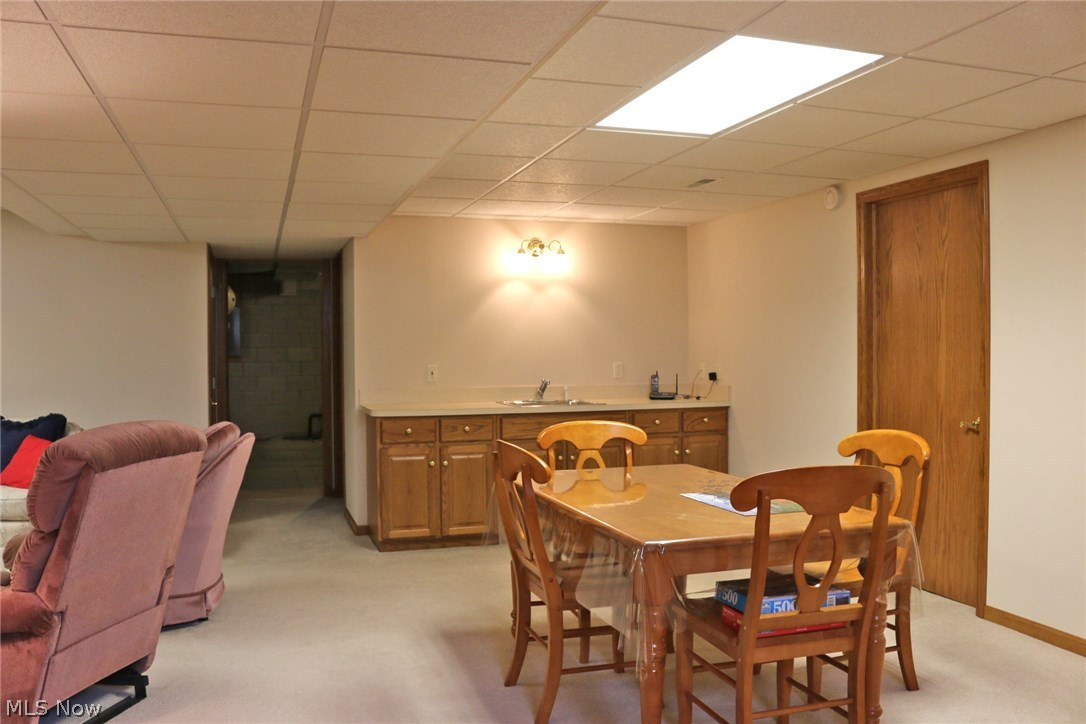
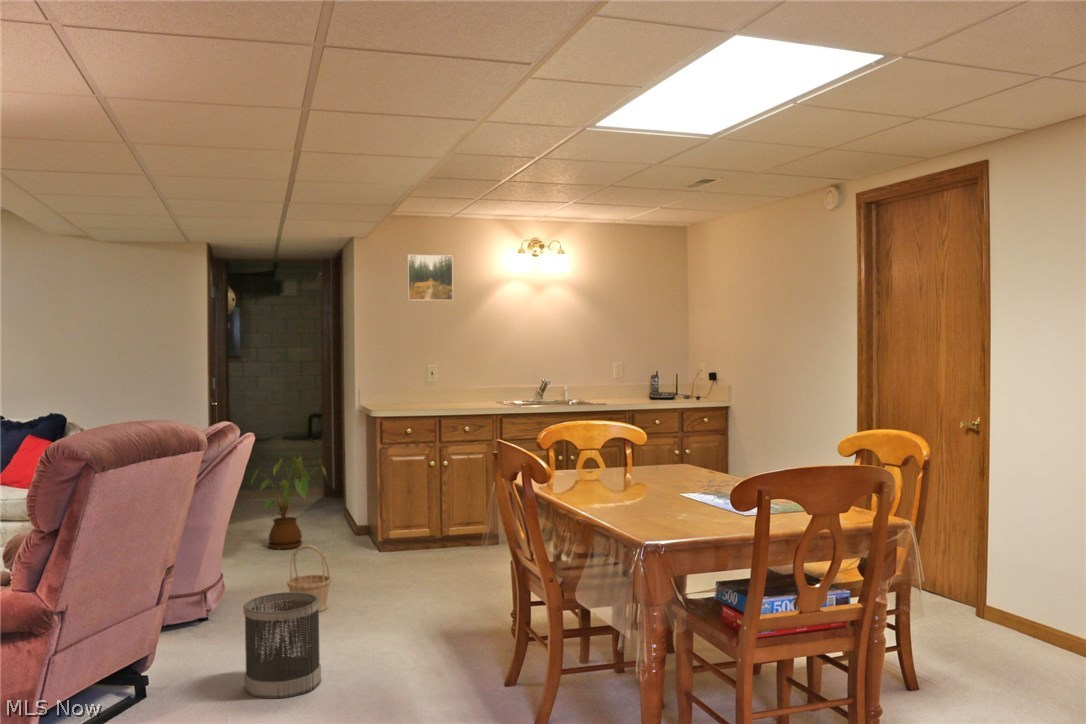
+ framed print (430, 277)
+ house plant (289, 502)
+ wastebasket (282, 643)
+ basket (308, 576)
